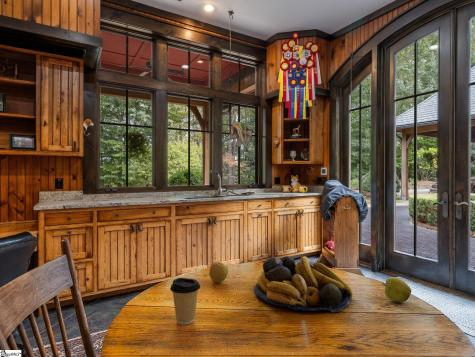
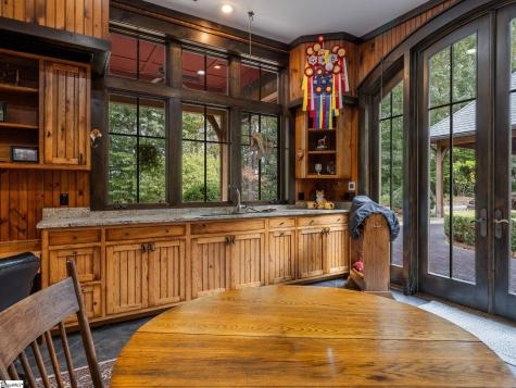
- apple (218, 272)
- apple (396, 289)
- fruit bowl (300, 275)
- coffee cup (185, 300)
